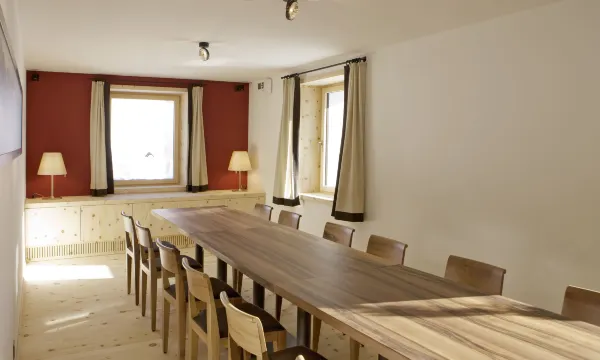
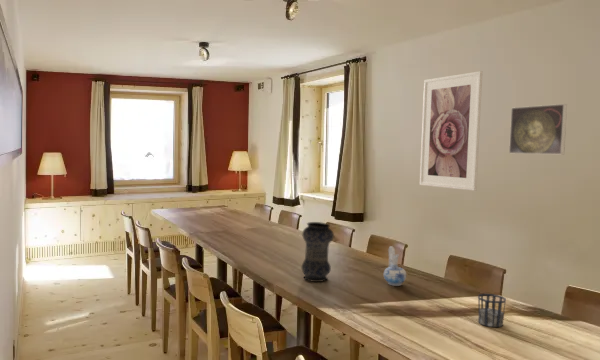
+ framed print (536, 130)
+ vase (317, 251)
+ ceramic pitcher (395, 265)
+ cup (491, 310)
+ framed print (448, 132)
